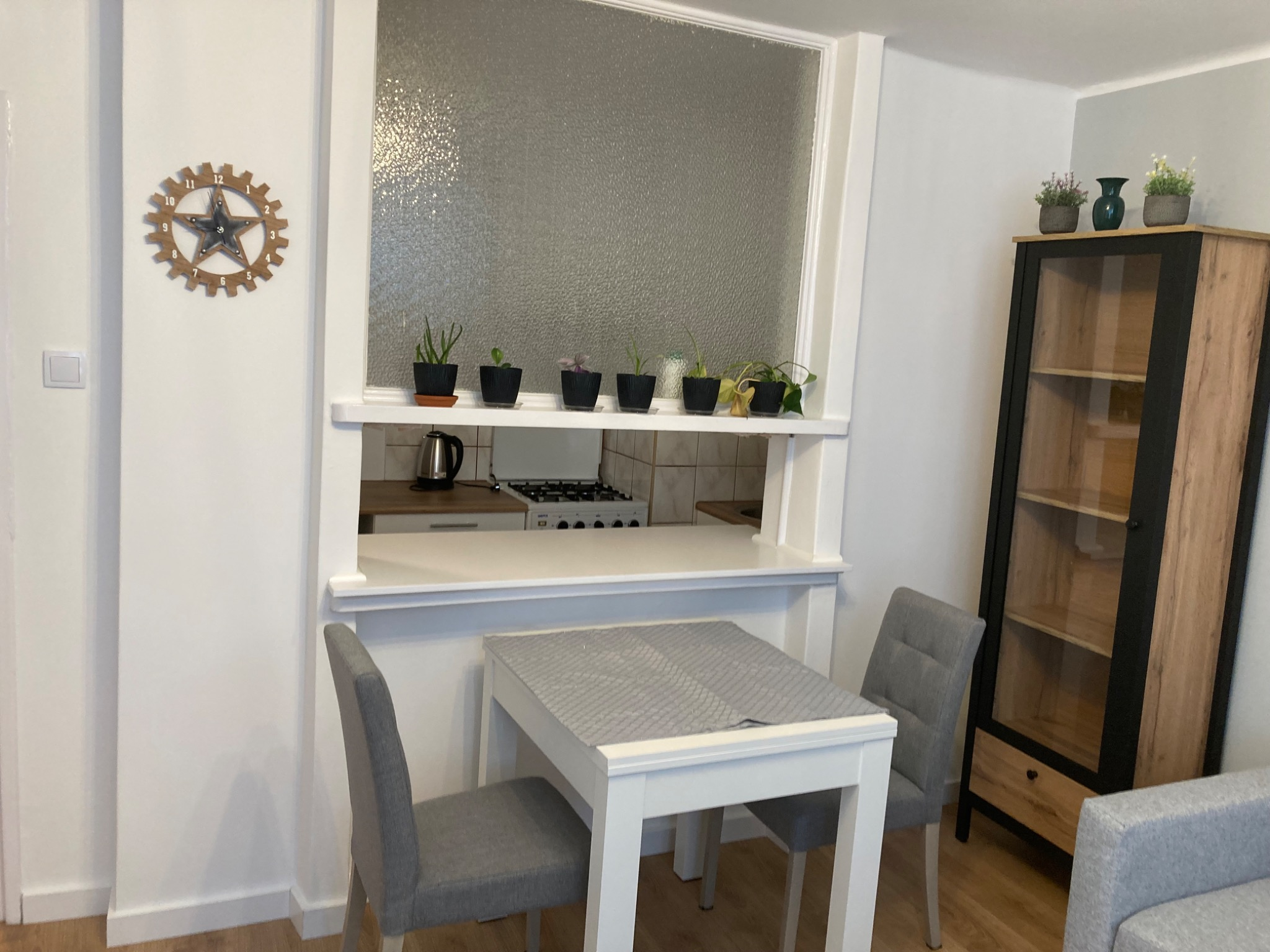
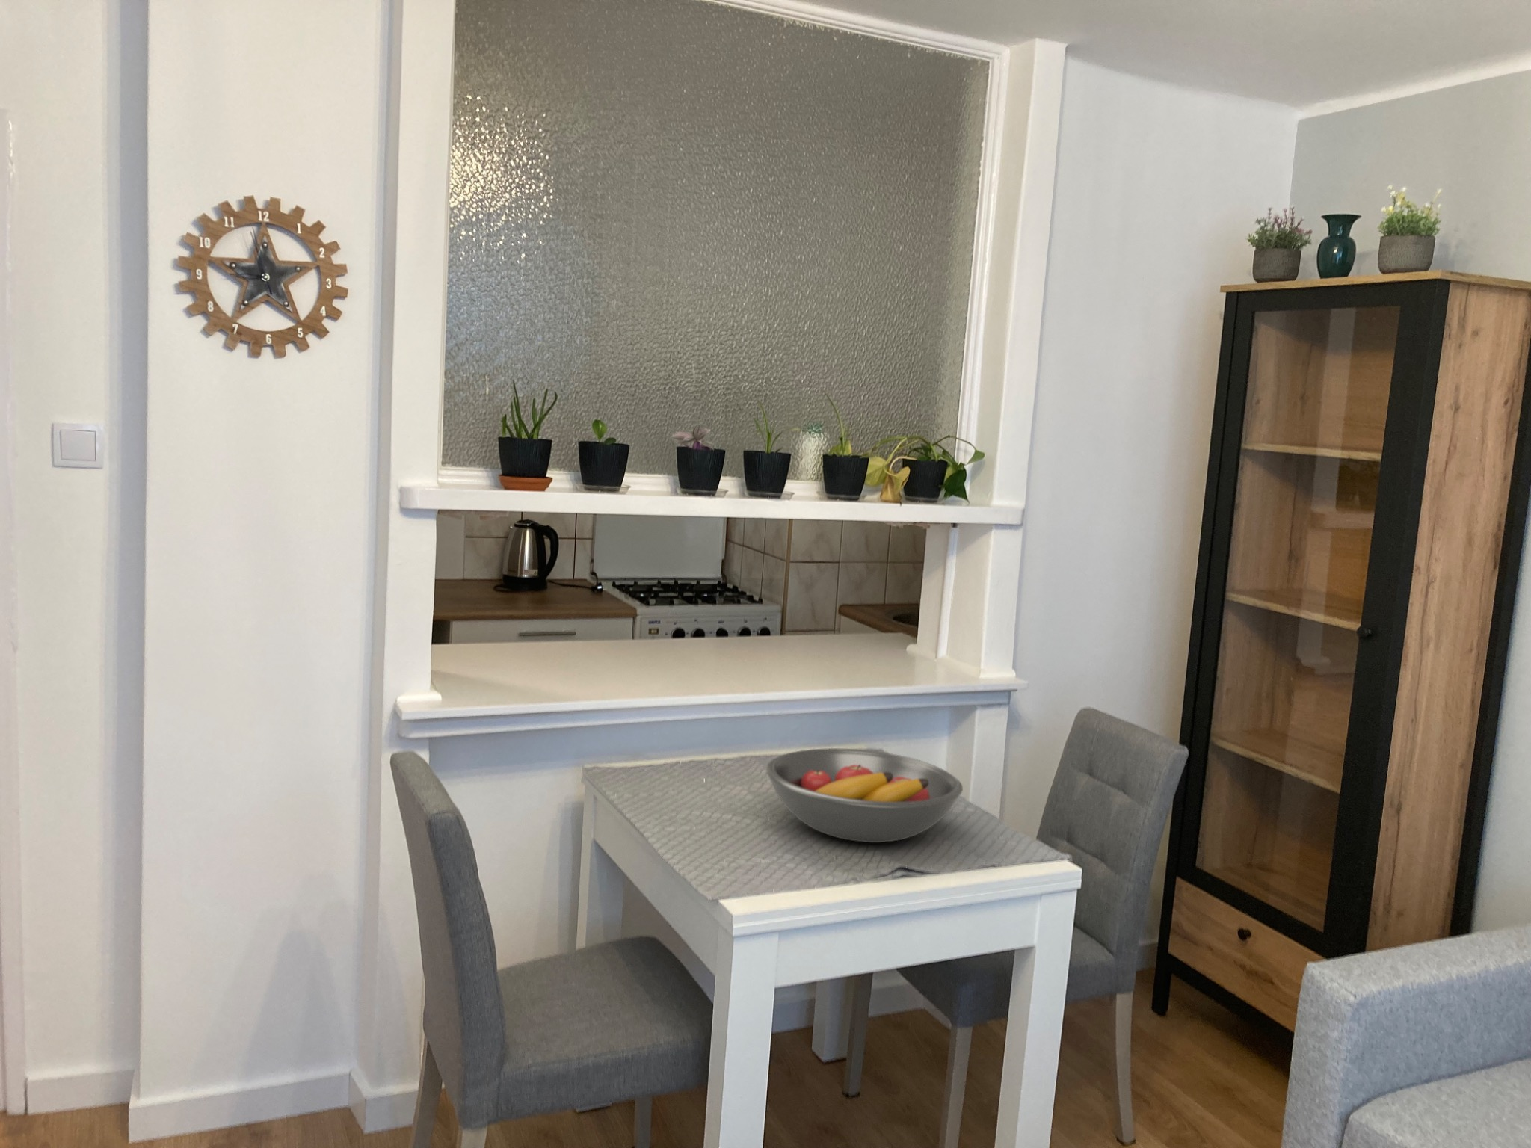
+ fruit bowl (862, 793)
